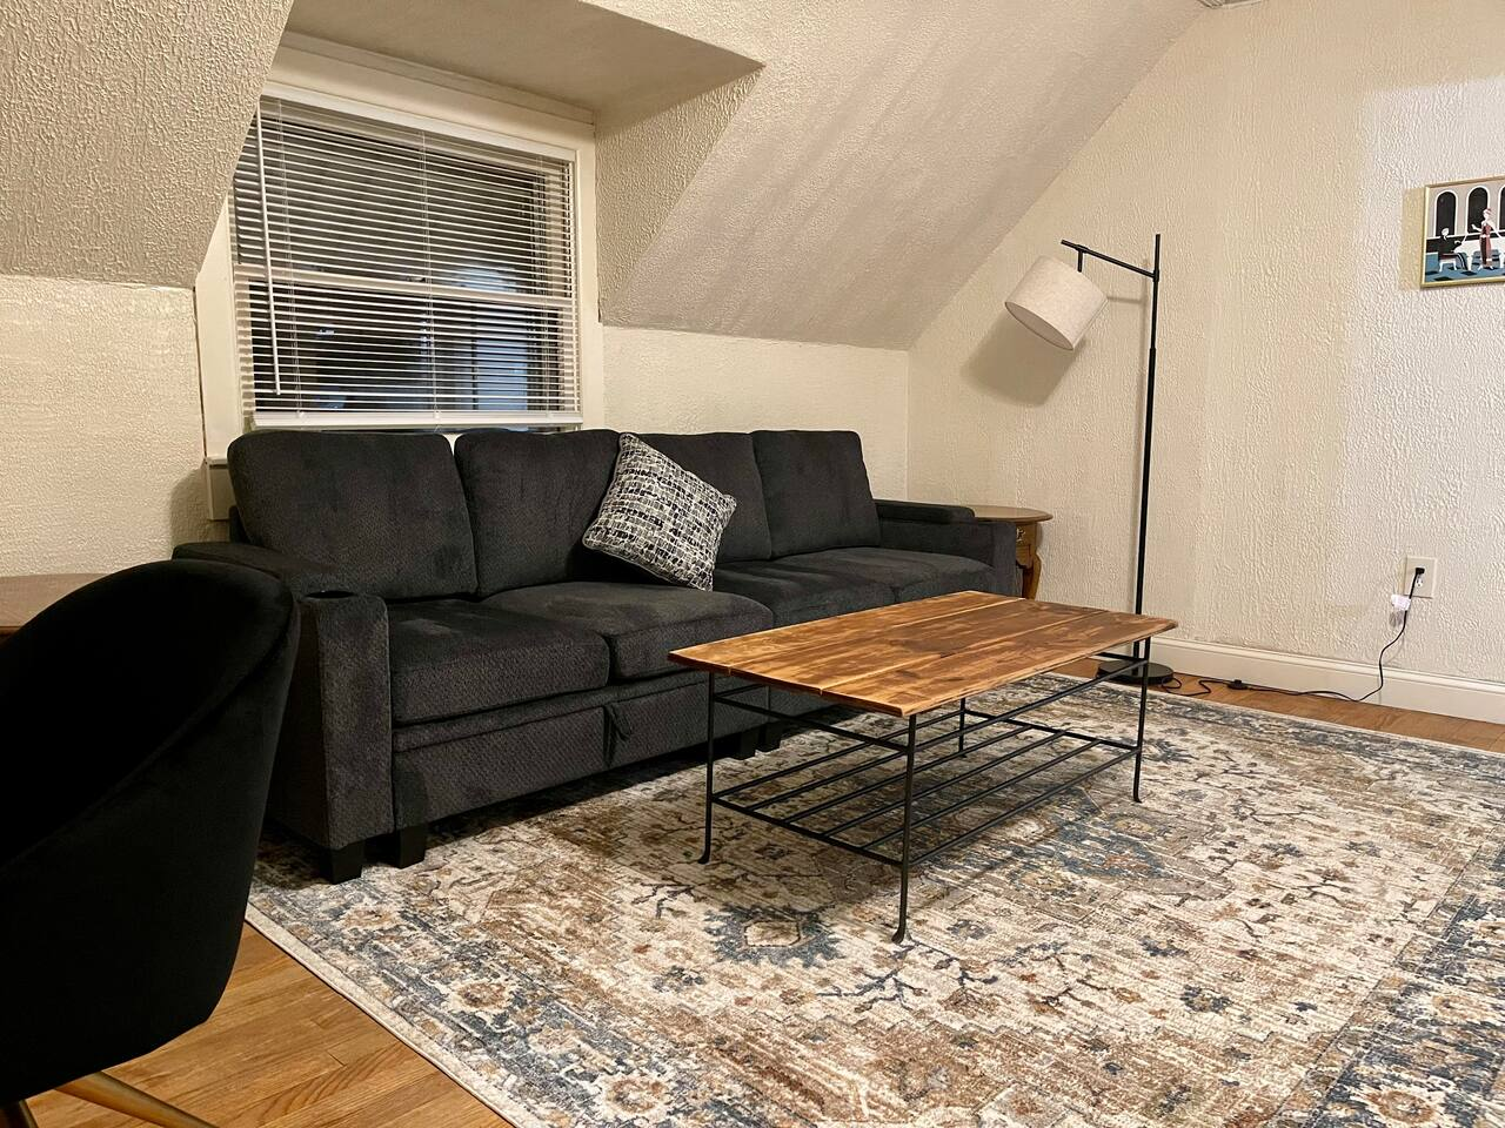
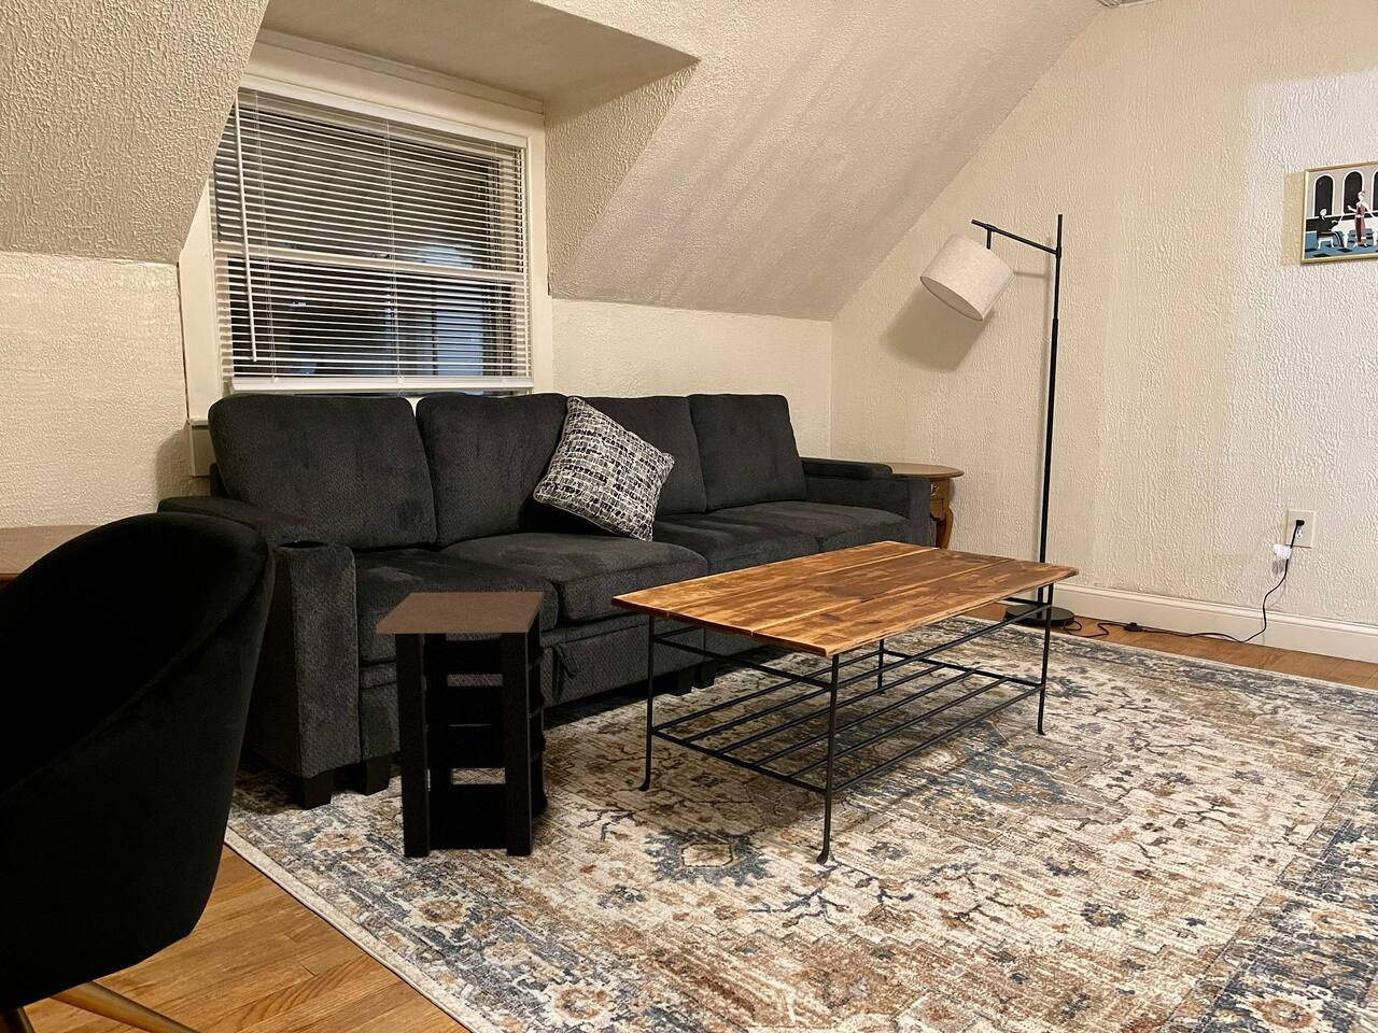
+ side table (473, 717)
